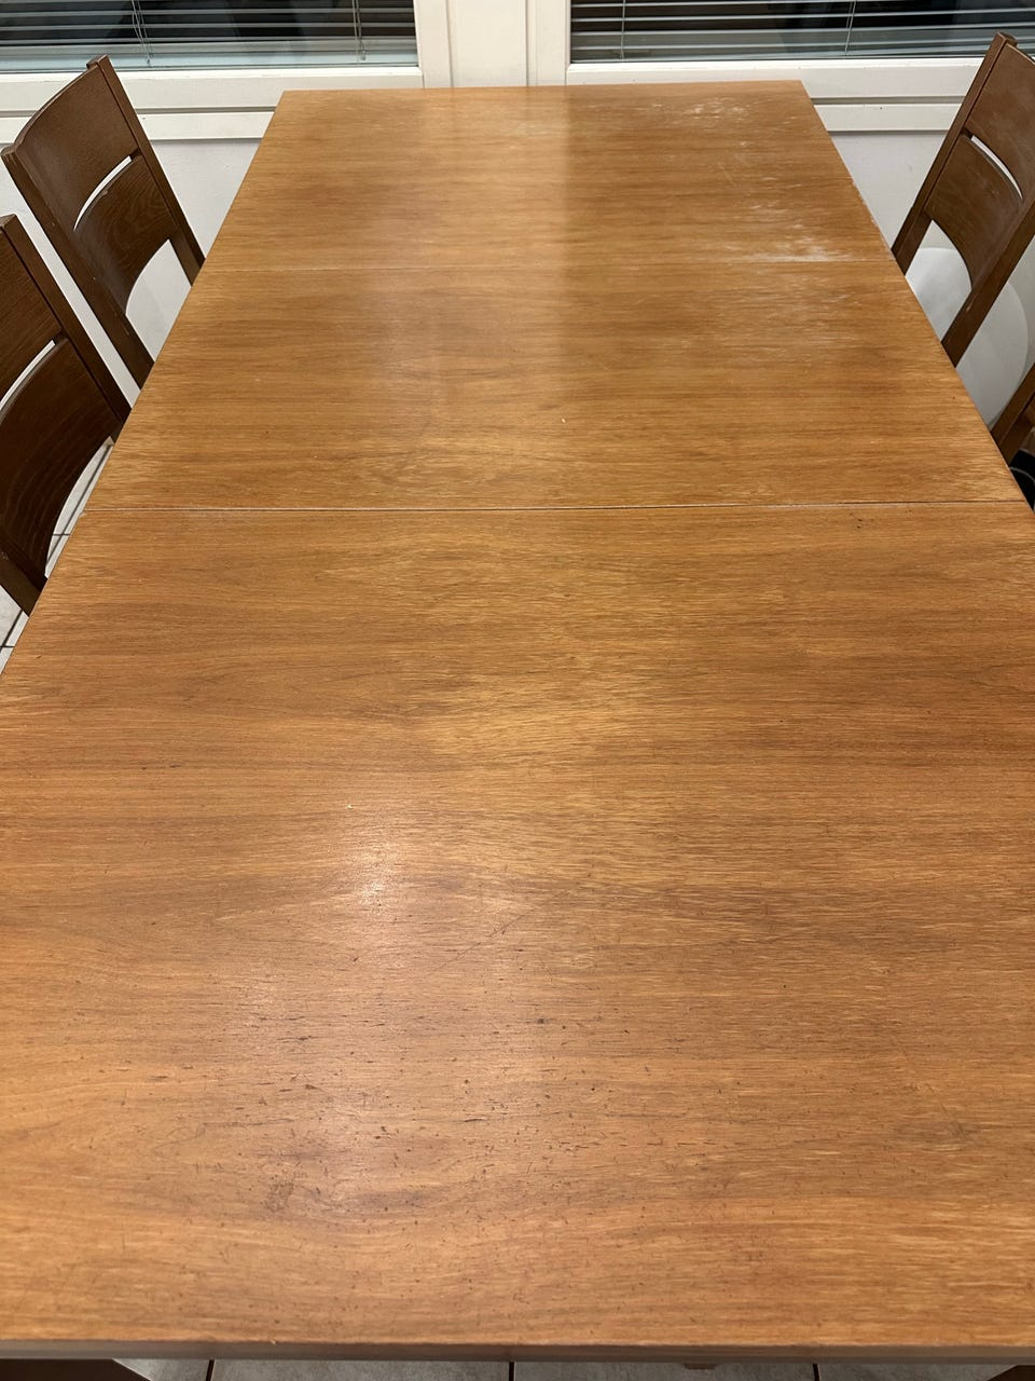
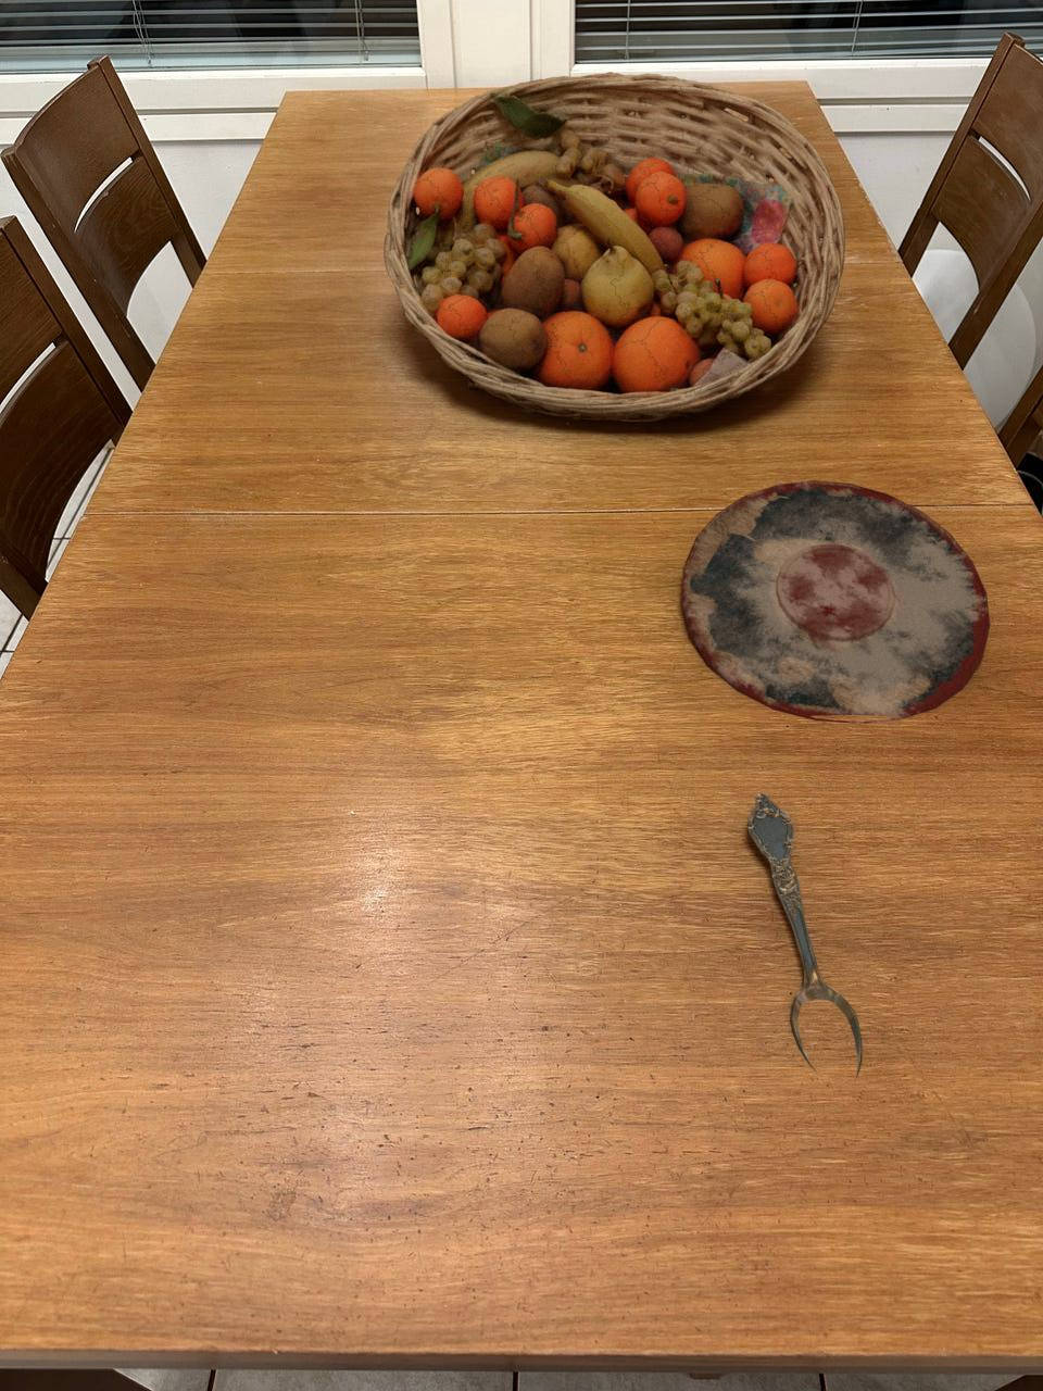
+ fruit basket (608, 262)
+ plate (833, 598)
+ spoon (799, 930)
